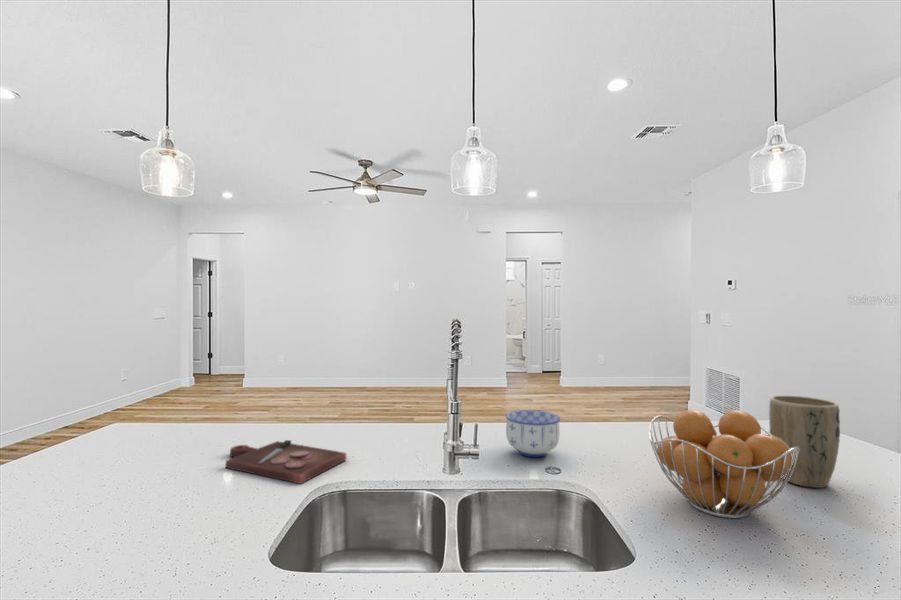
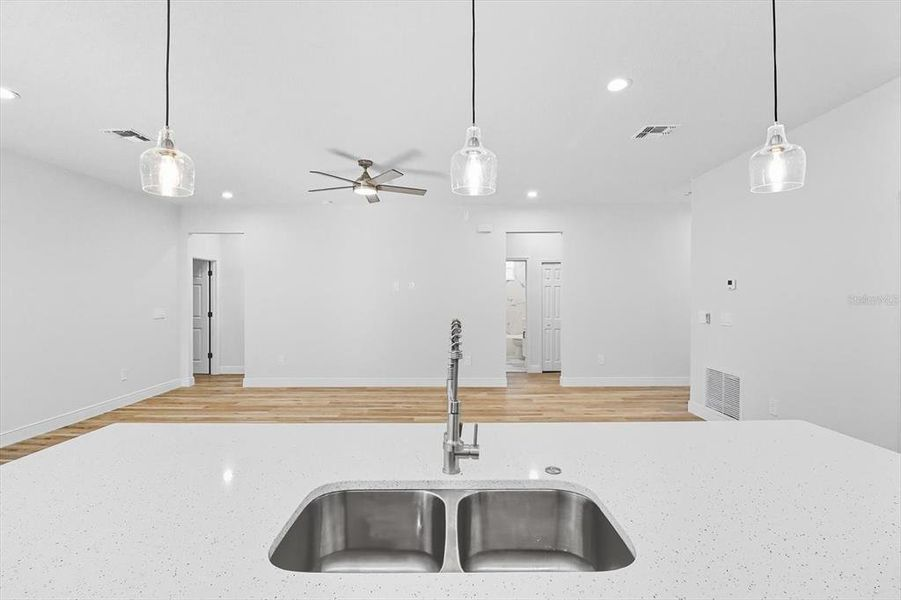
- fruit basket (717, 458)
- plant pot (803, 440)
- cutting board (281, 458)
- bowl (532, 434)
